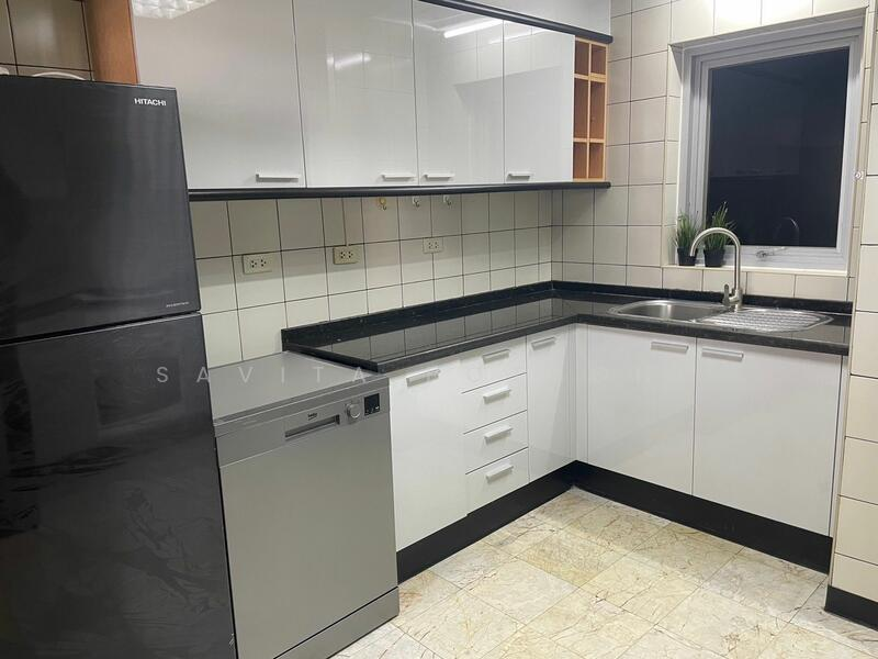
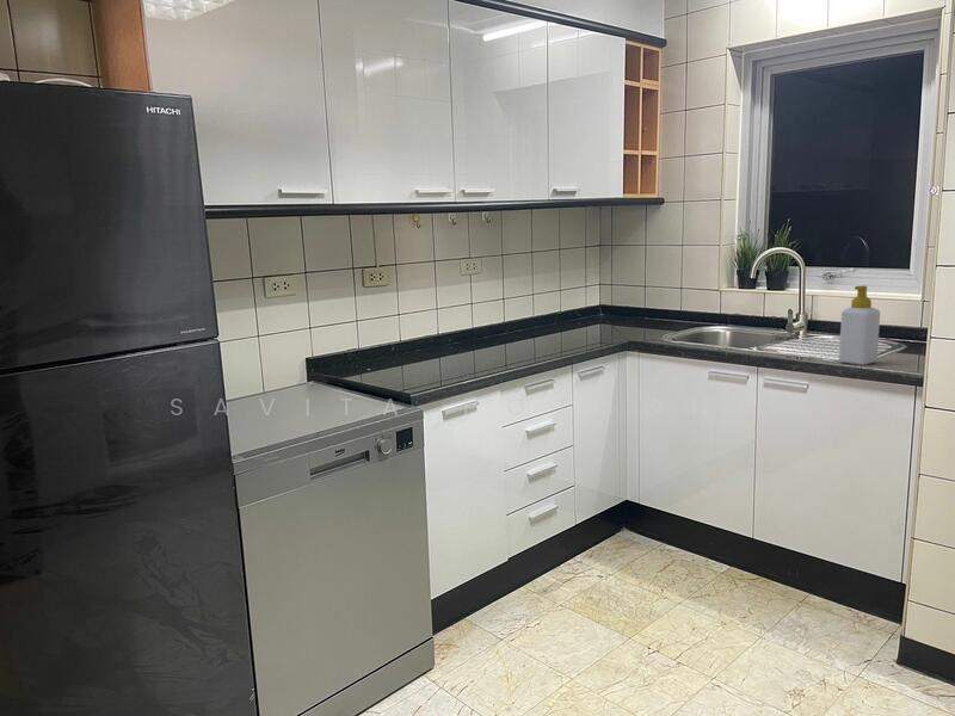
+ soap bottle (860, 323)
